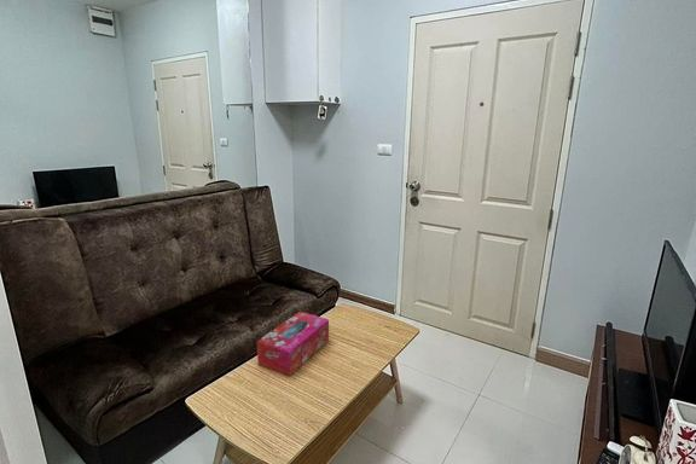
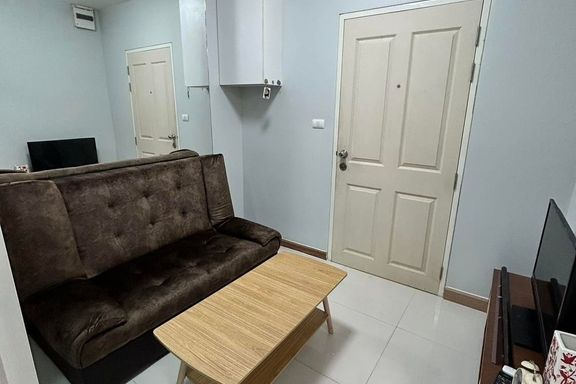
- tissue box (295, 340)
